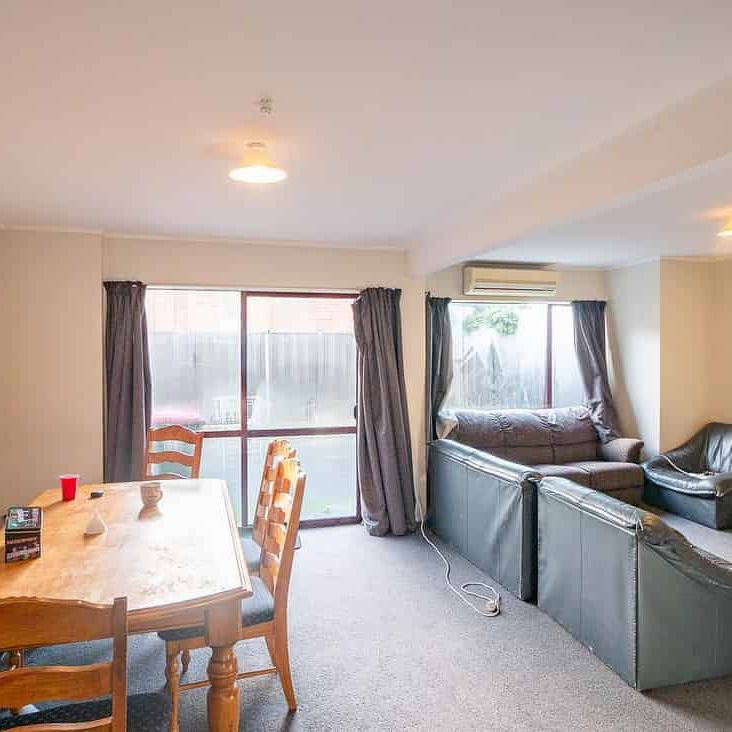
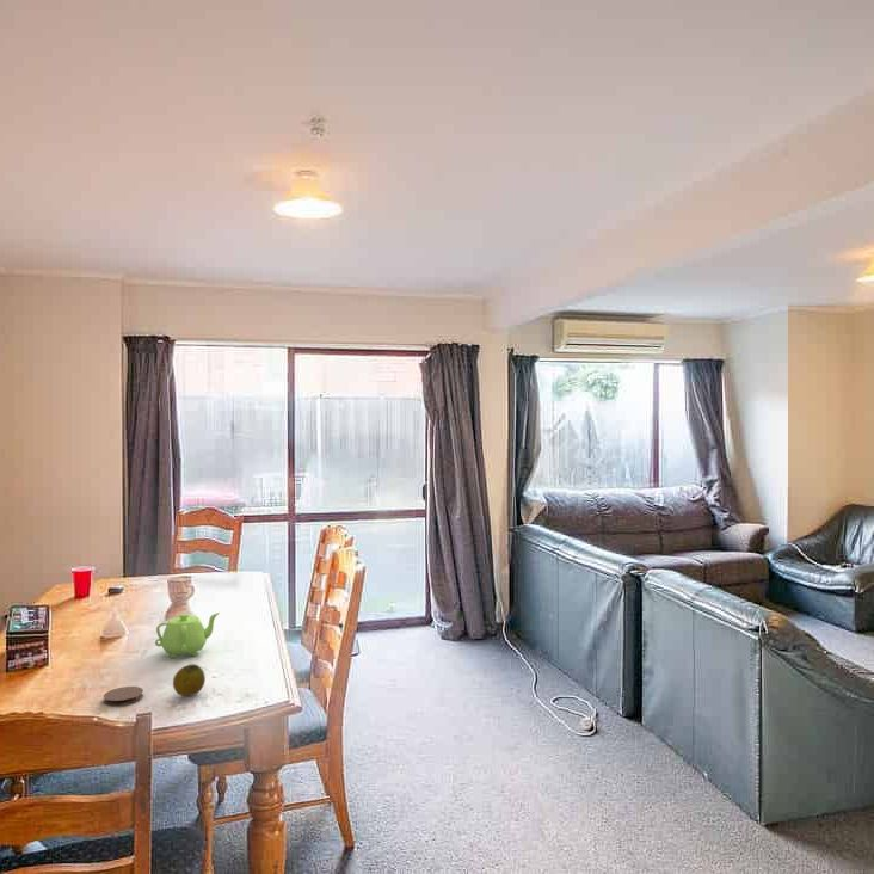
+ coaster (123, 695)
+ fruit (189, 679)
+ teapot (187, 633)
